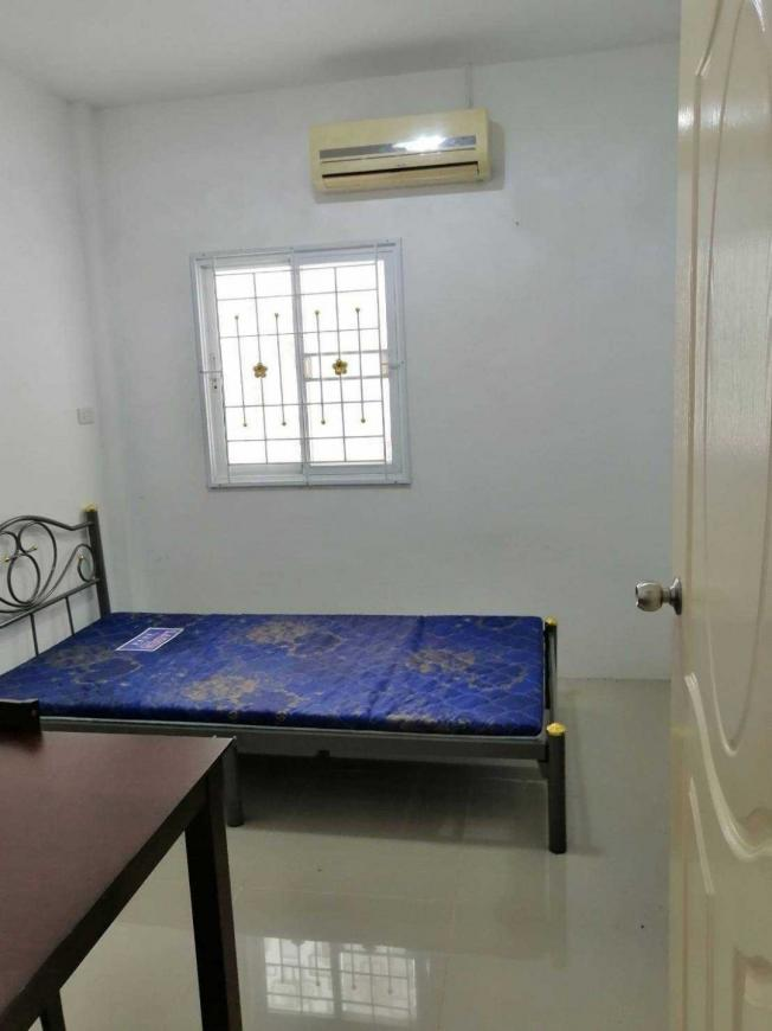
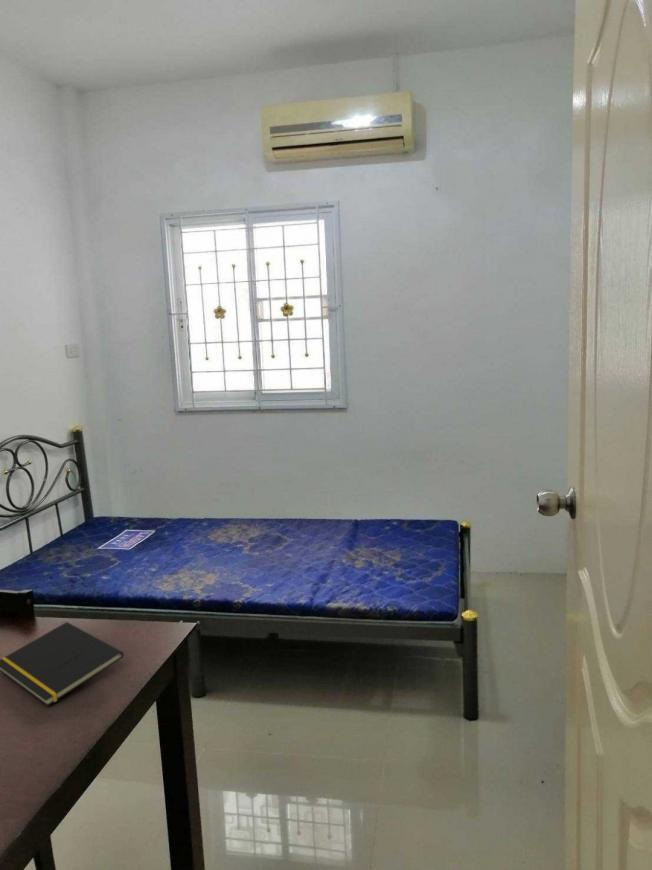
+ notepad (58, 659)
